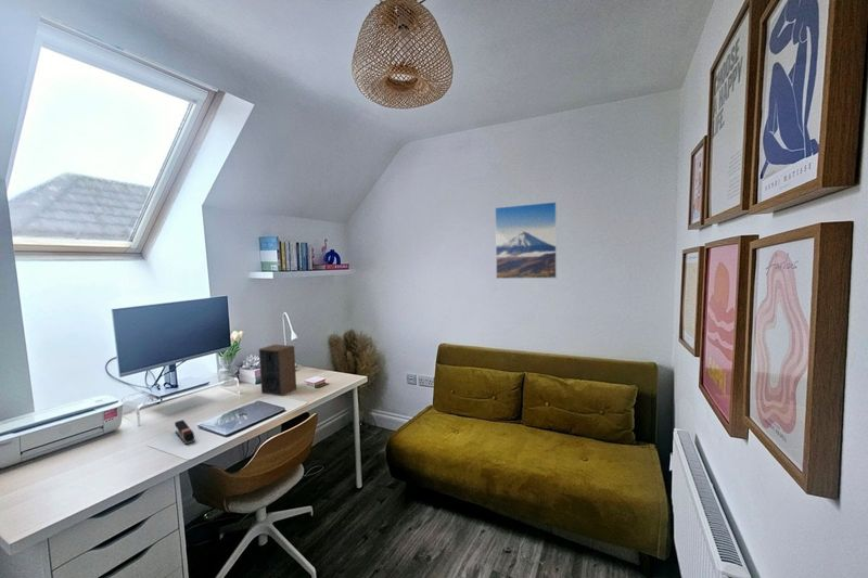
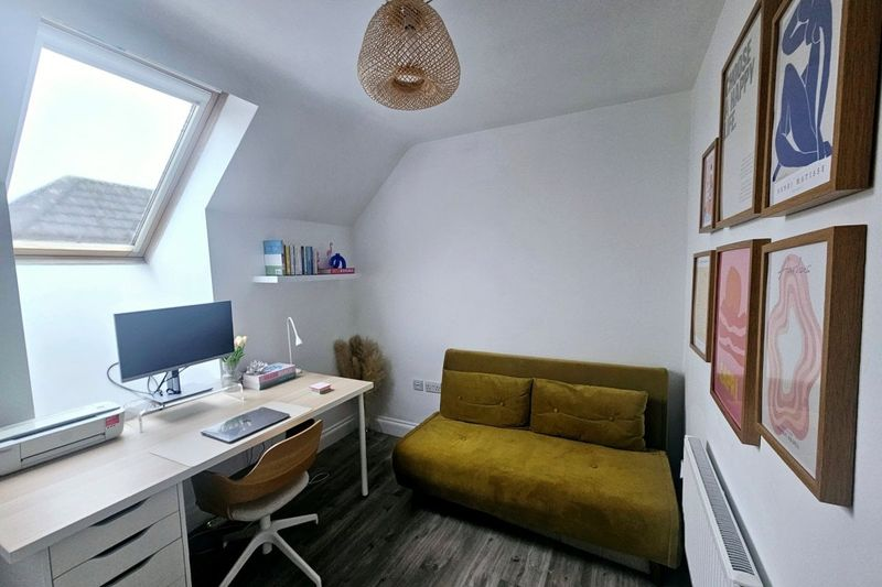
- stapler (184, 432)
- speaker (278, 369)
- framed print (525, 242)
